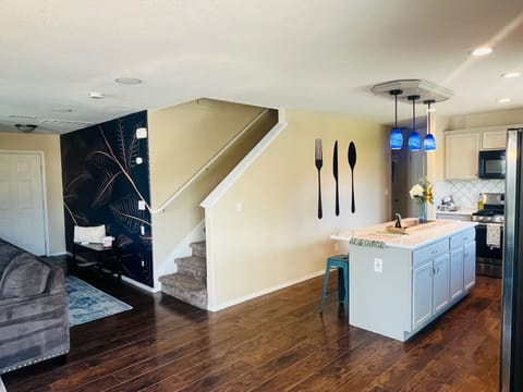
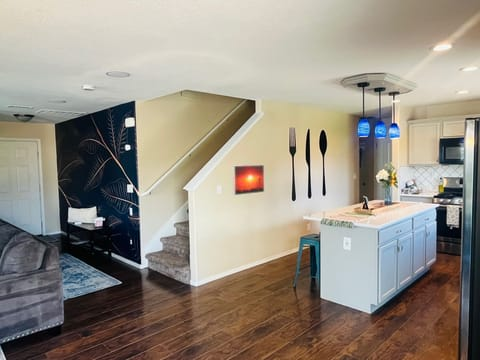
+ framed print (249, 179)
